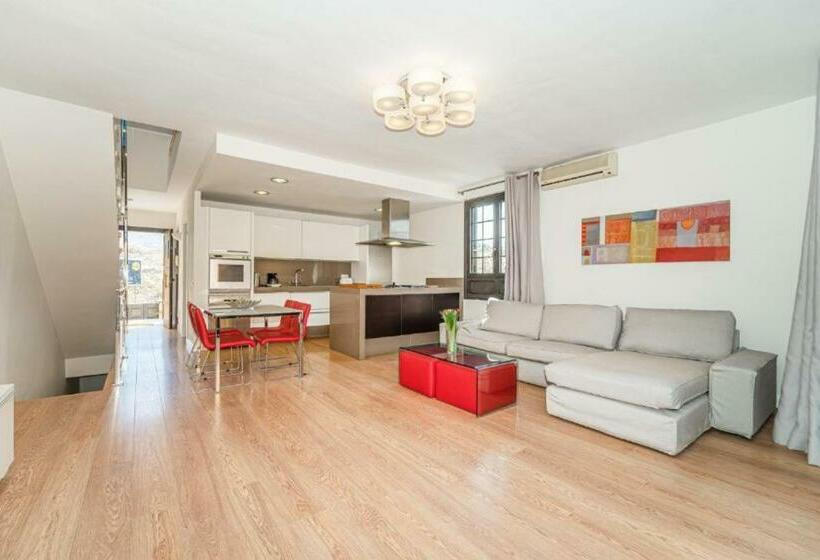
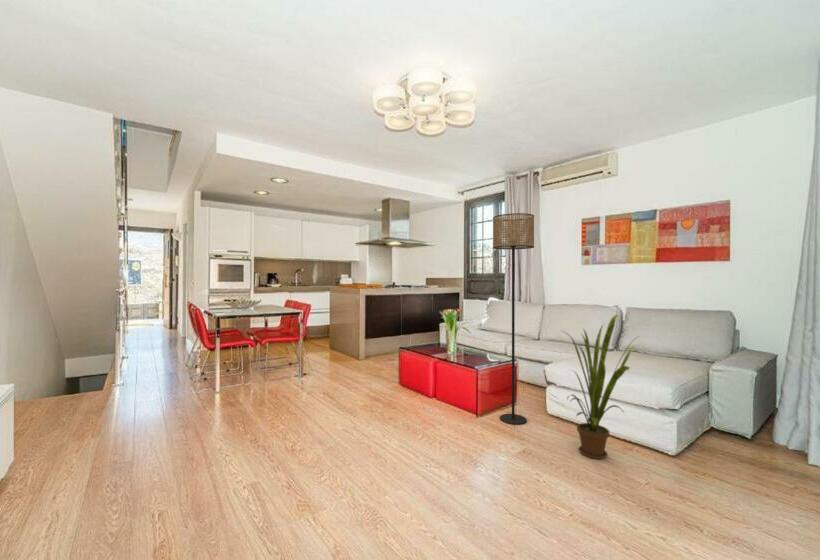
+ house plant (593, 383)
+ floor lamp (513, 318)
